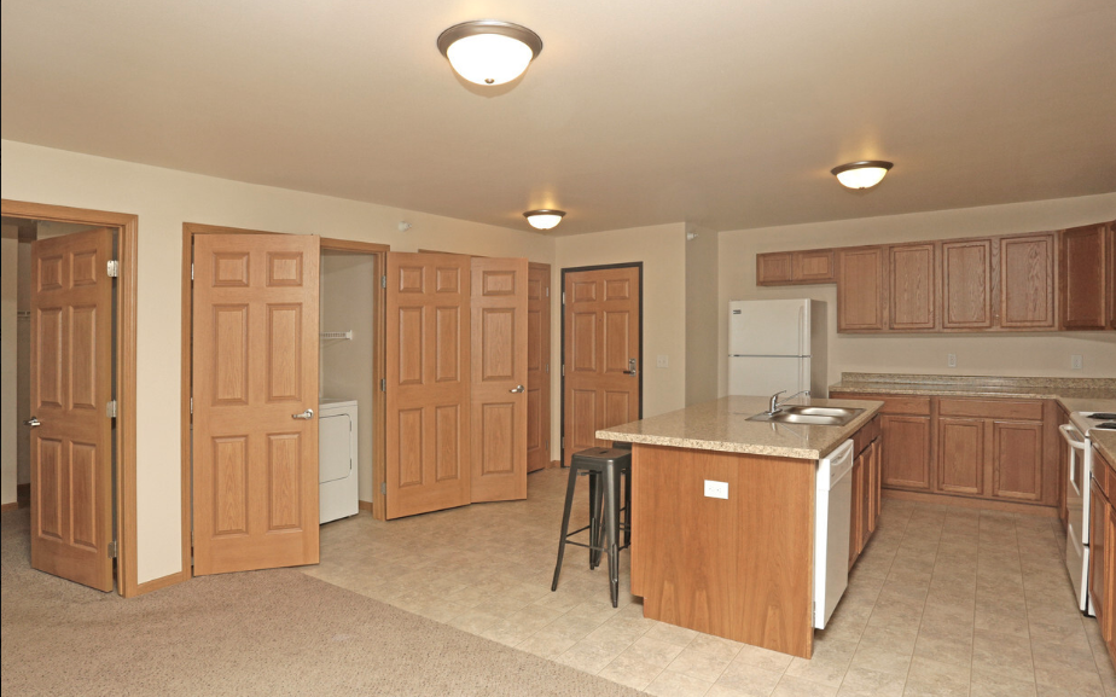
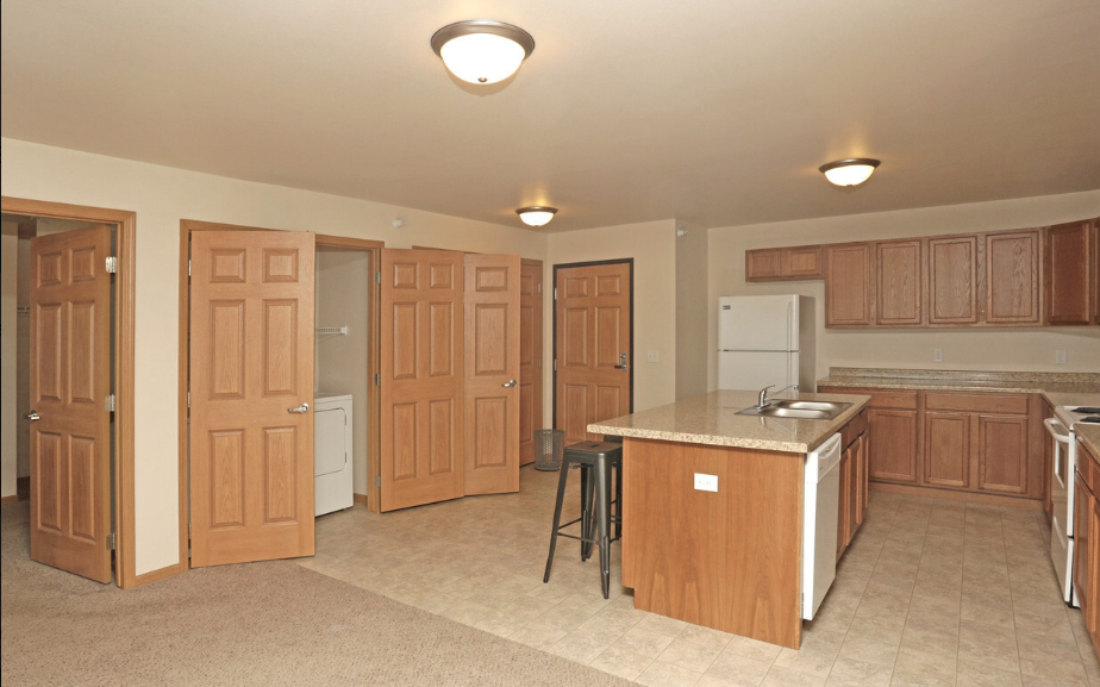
+ waste bin (549, 450)
